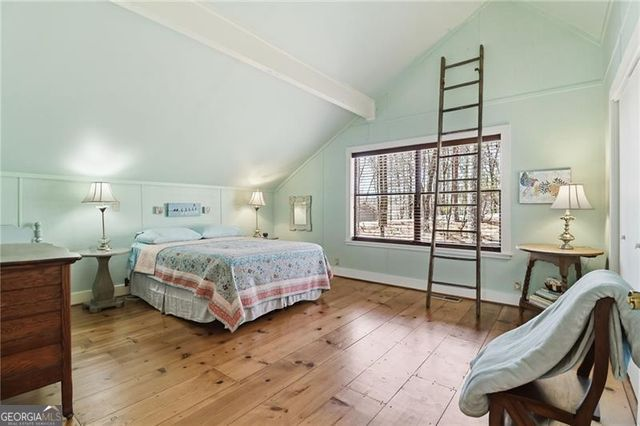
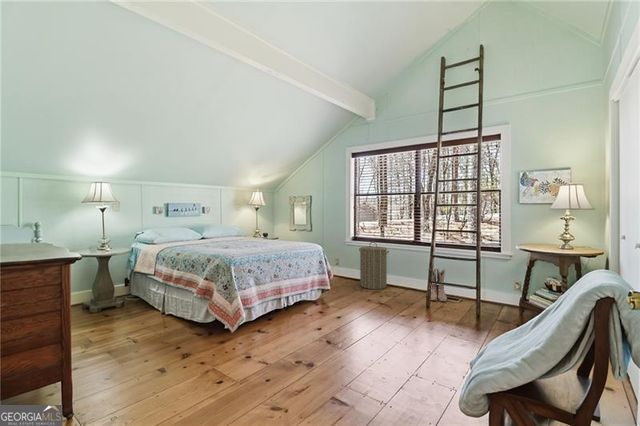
+ boots (436, 284)
+ laundry hamper (373, 263)
